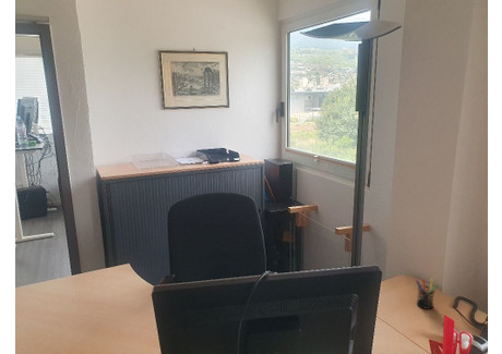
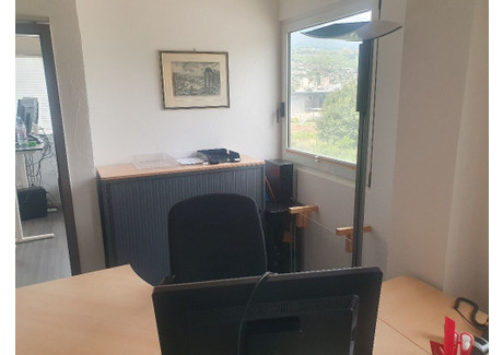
- pen holder (427, 292)
